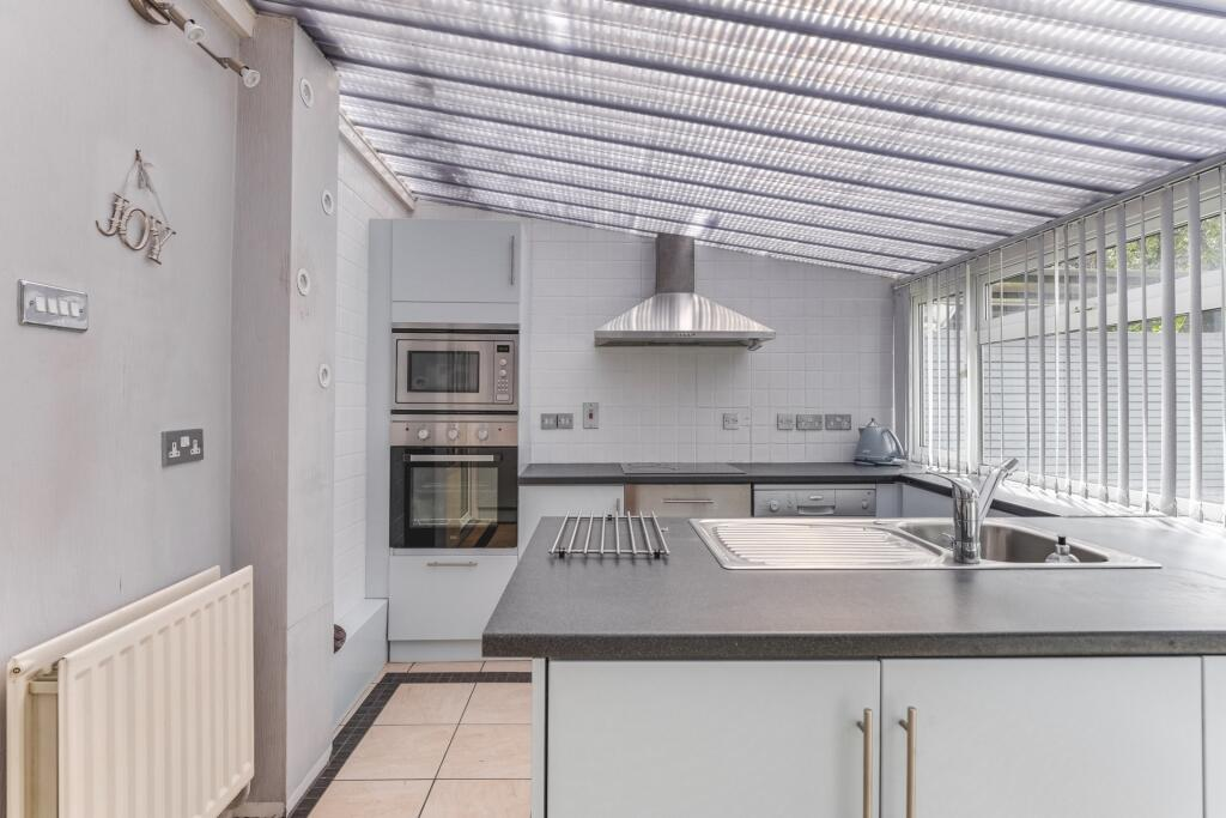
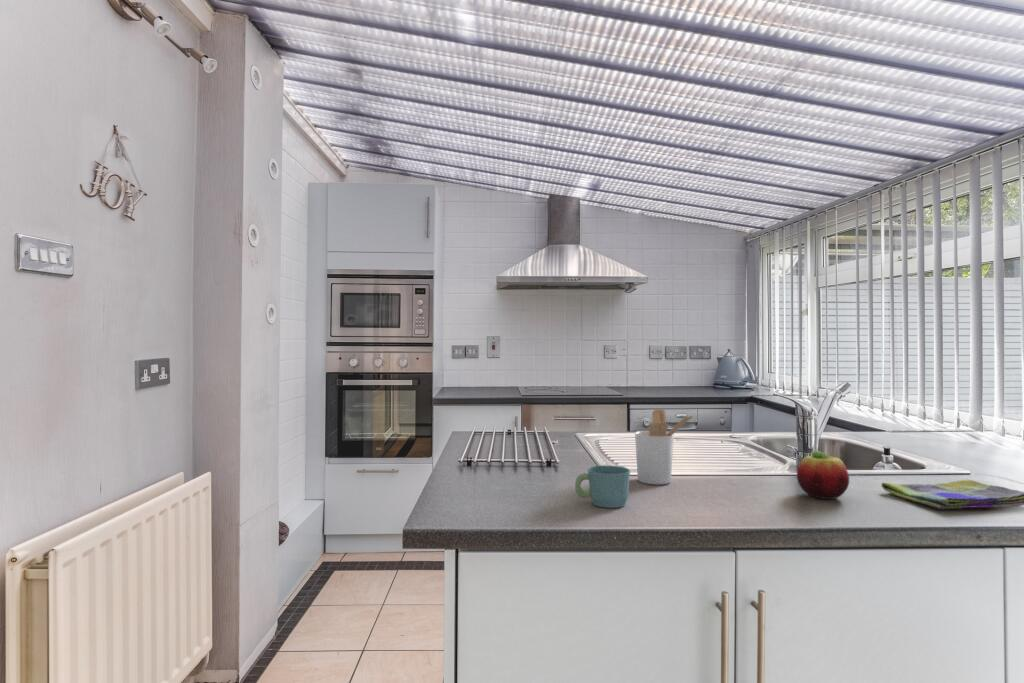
+ mug (602, 486)
+ dish towel (954, 492)
+ fruit (822, 474)
+ utensil holder (664, 446)
